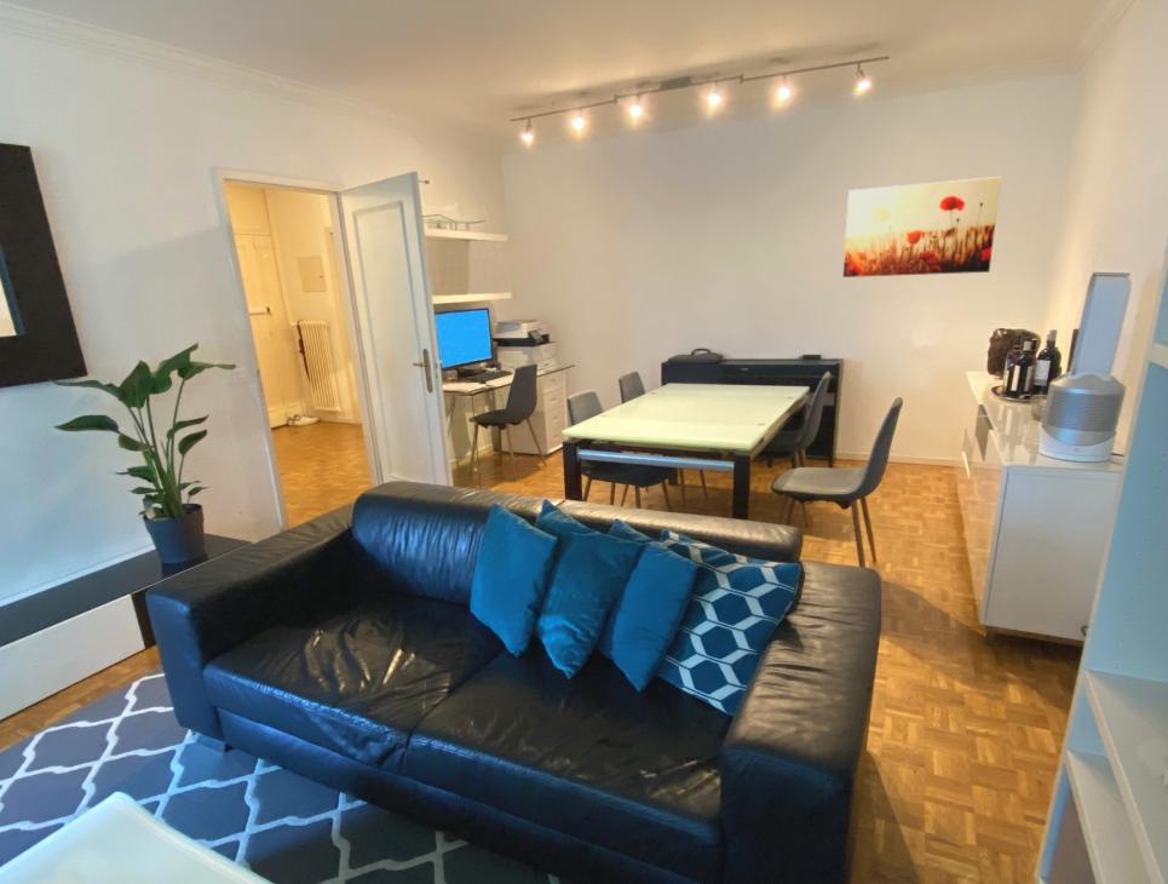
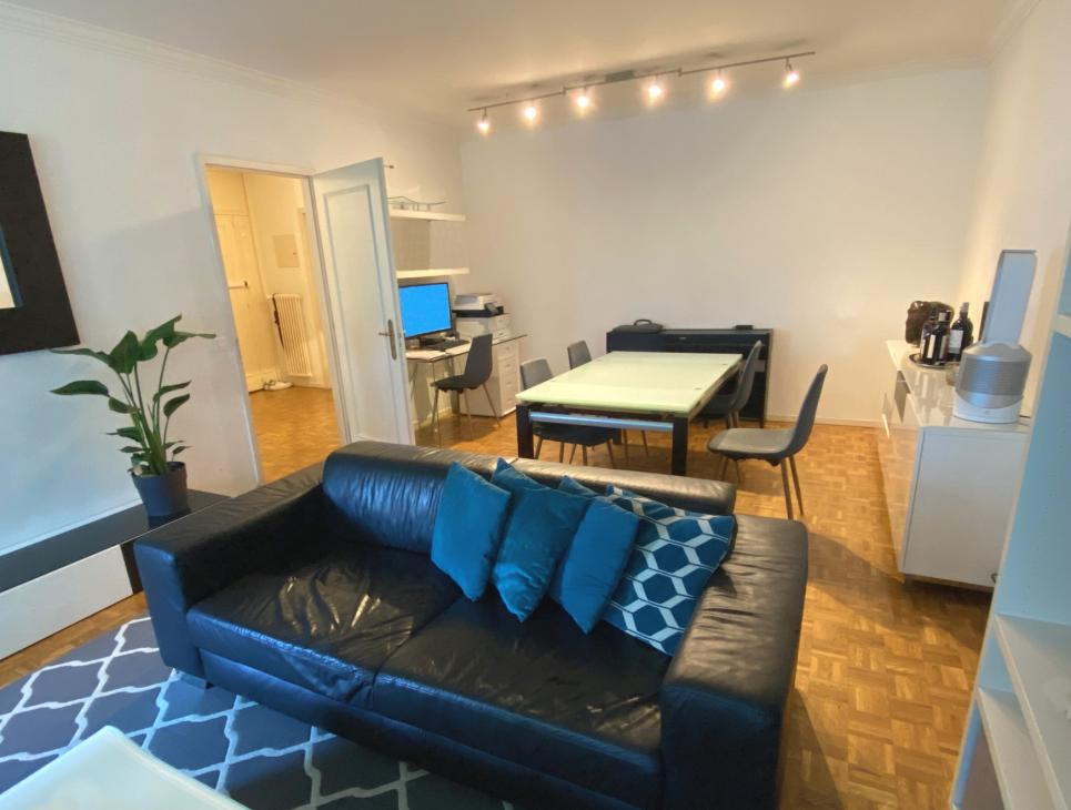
- wall art (916, 230)
